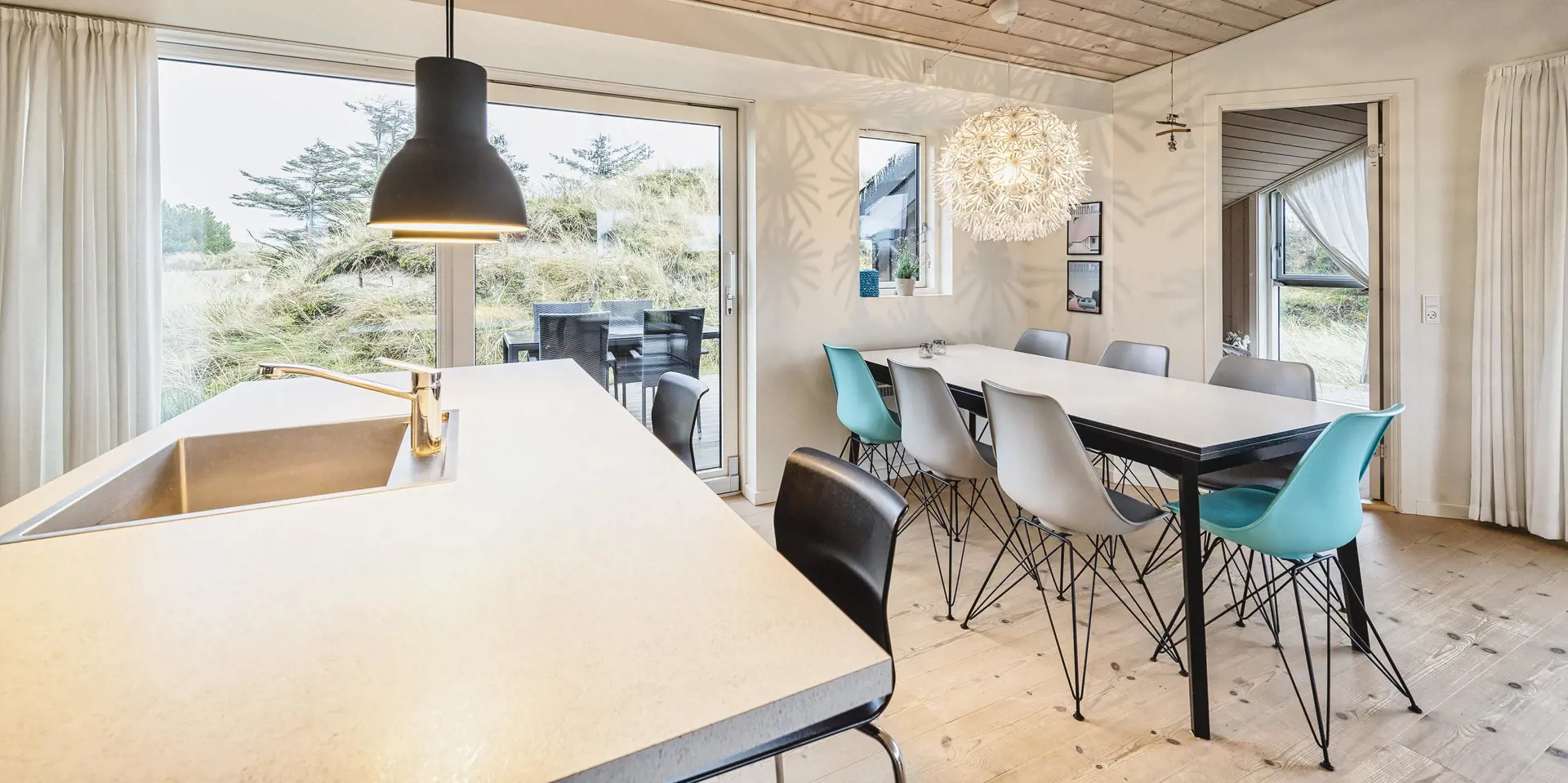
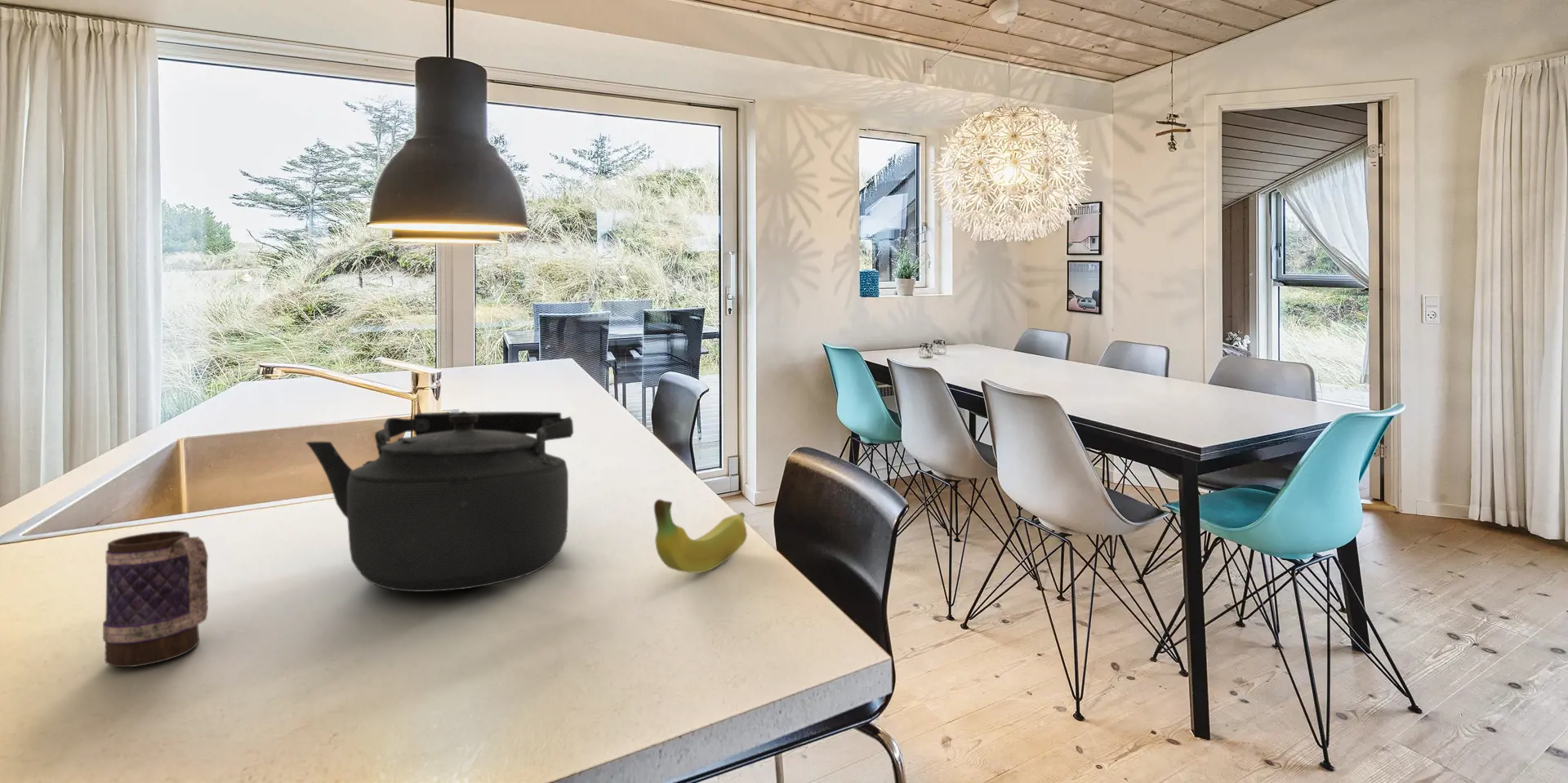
+ fruit (705, 534)
+ kettle (459, 488)
+ mug (163, 595)
